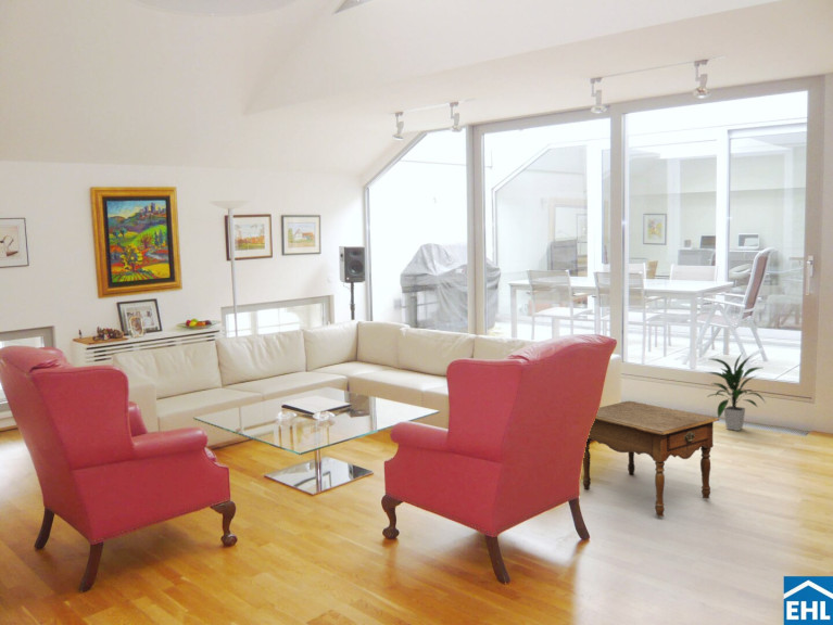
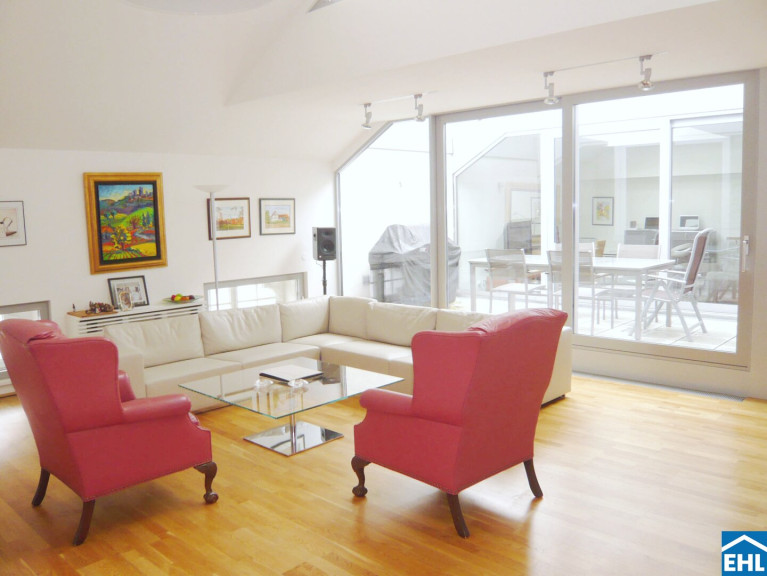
- side table (644, 452)
- indoor plant (731, 390)
